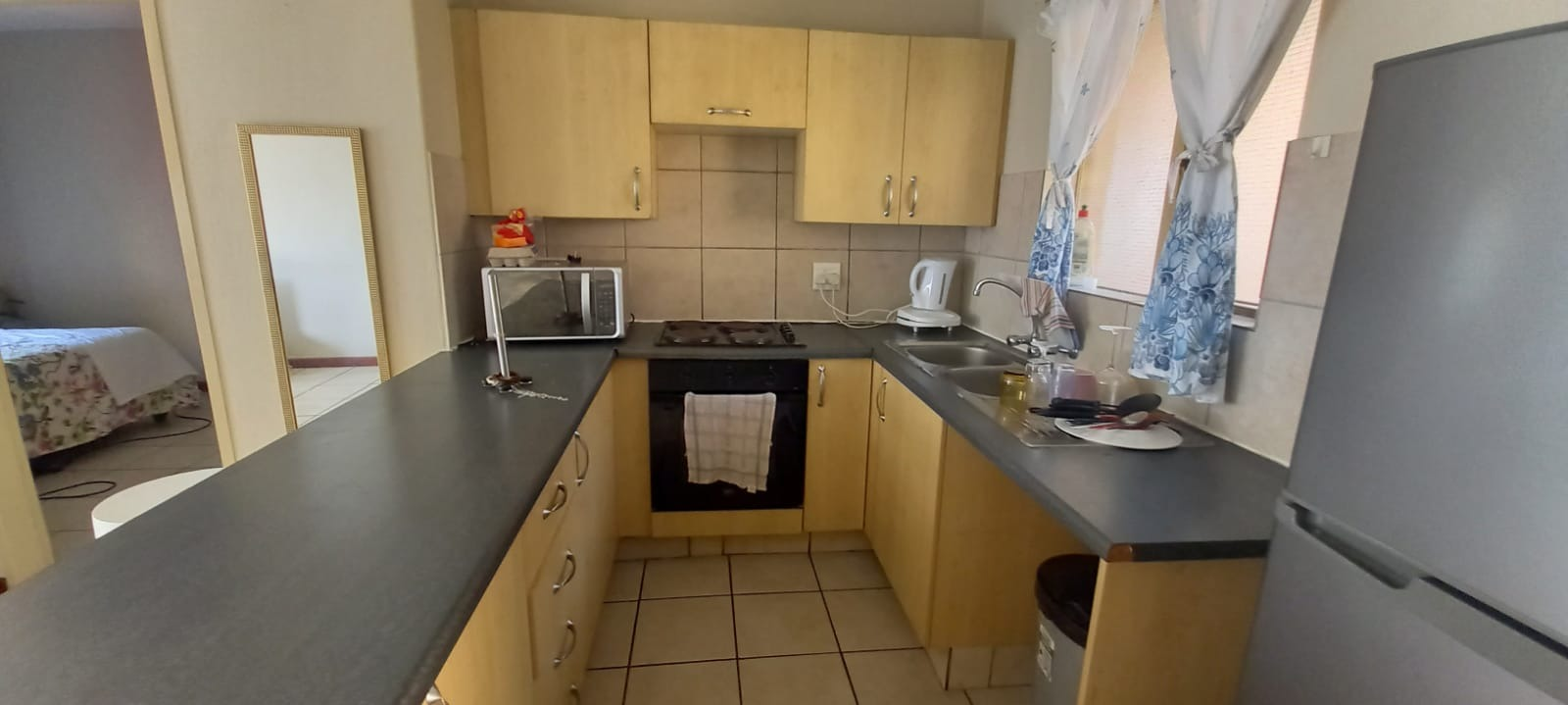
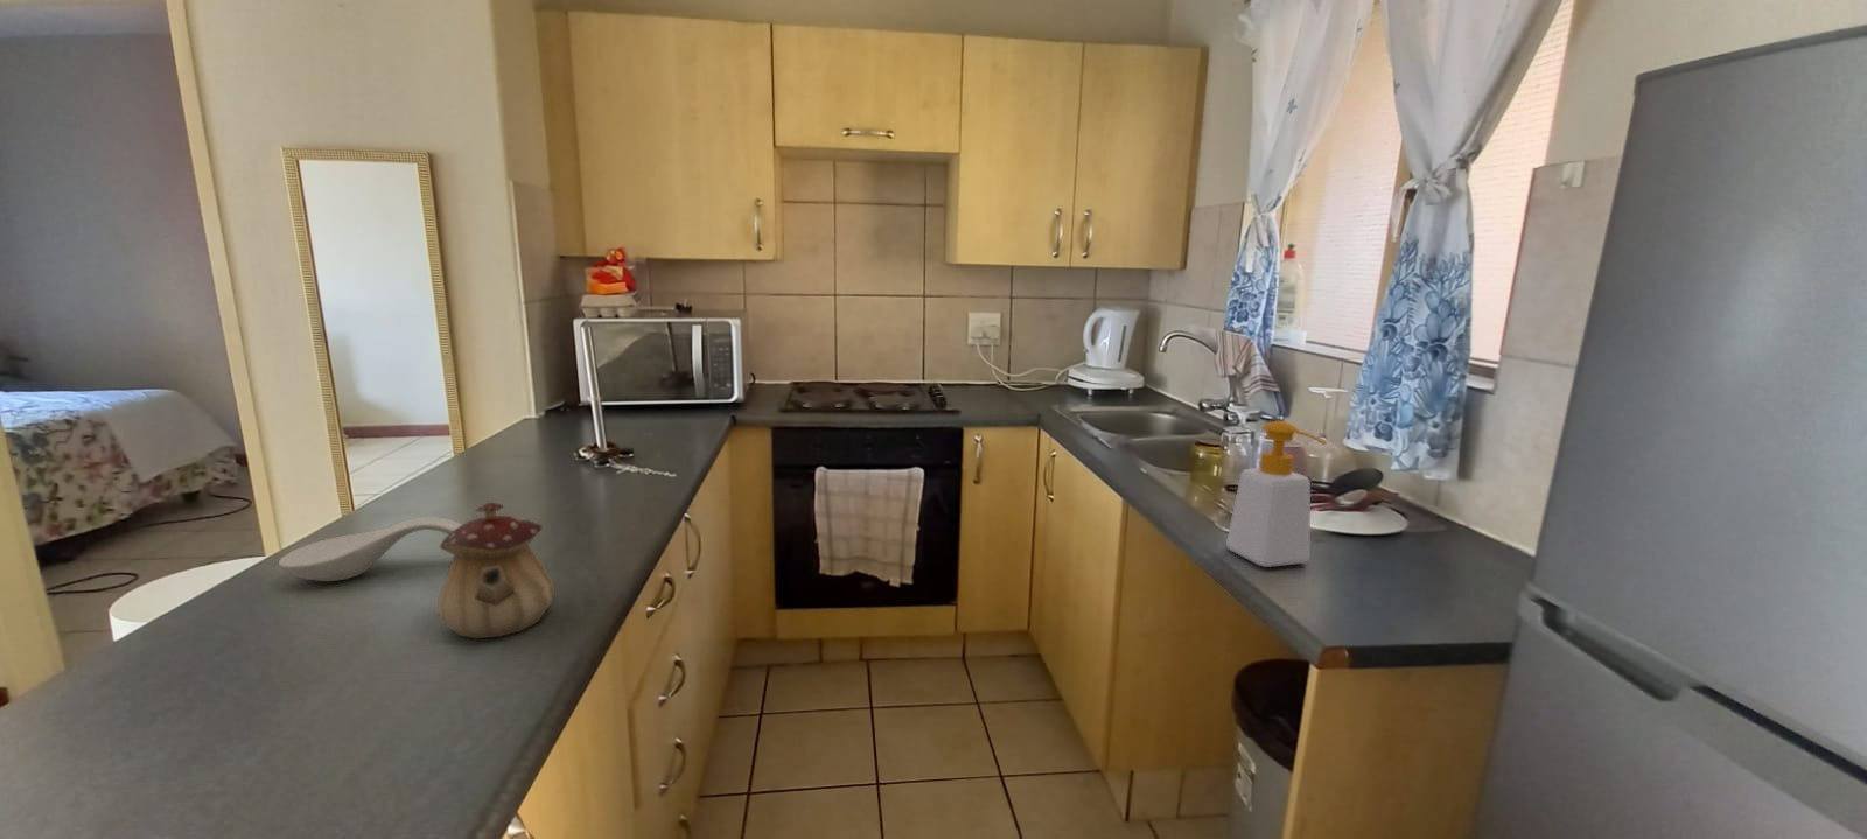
+ spoon rest (383, 546)
+ teapot (495, 559)
+ soap bottle (1284, 494)
